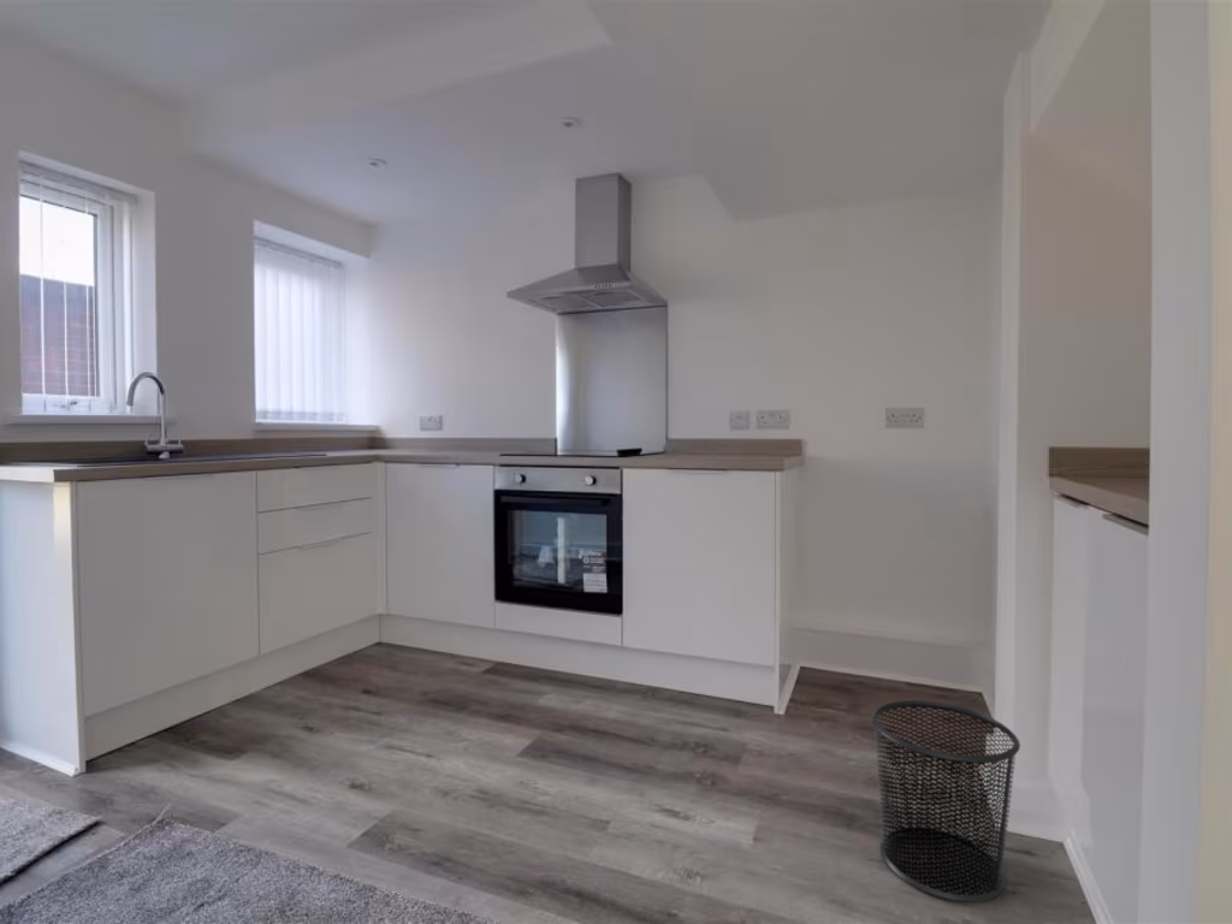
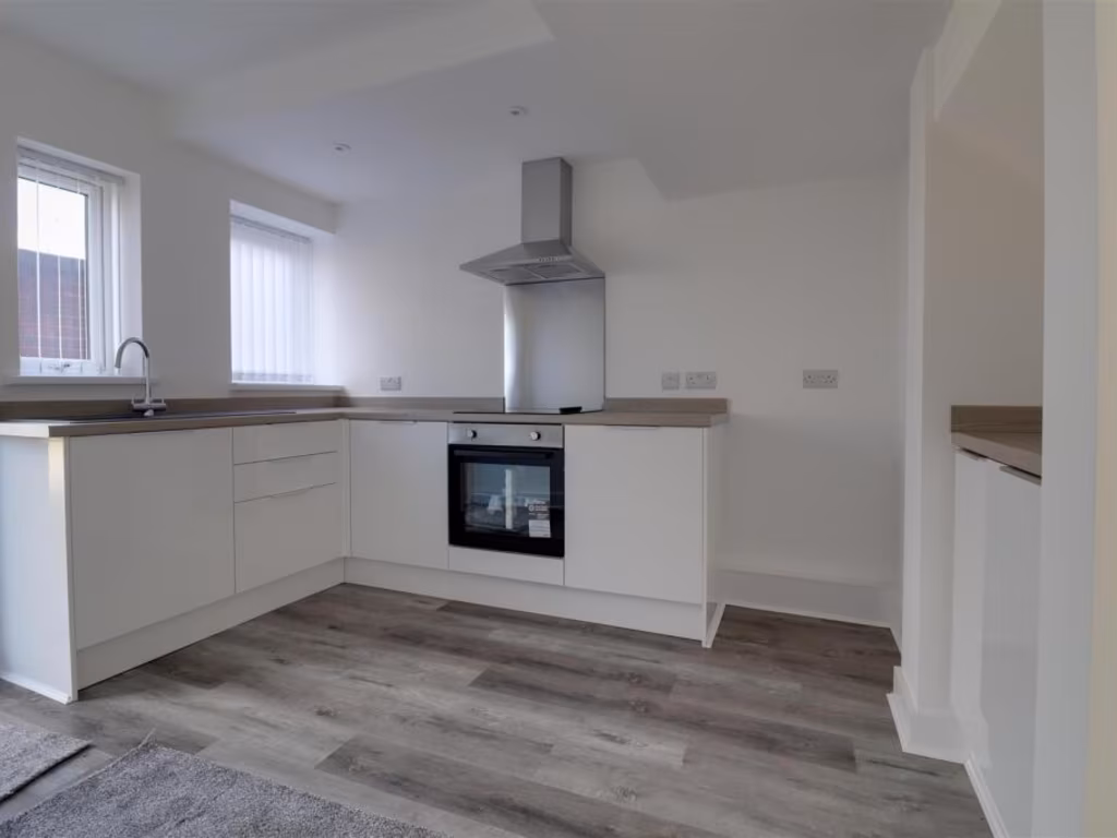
- waste bin (941, 794)
